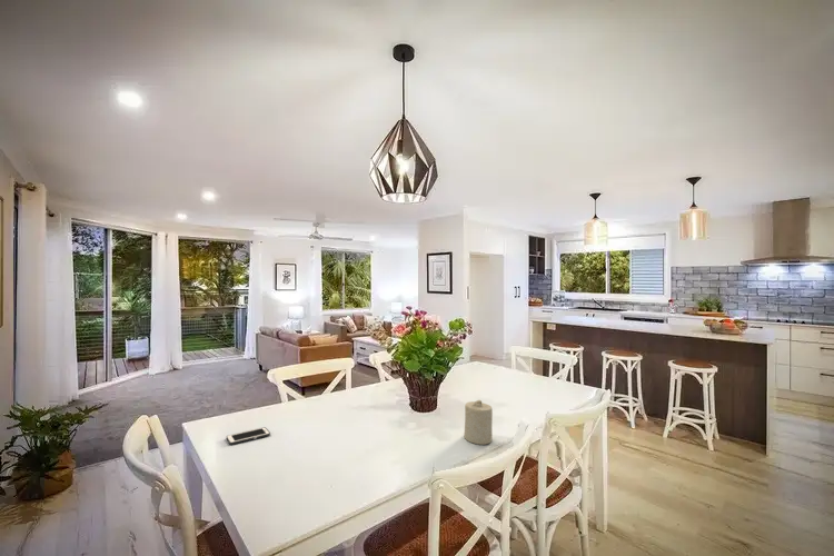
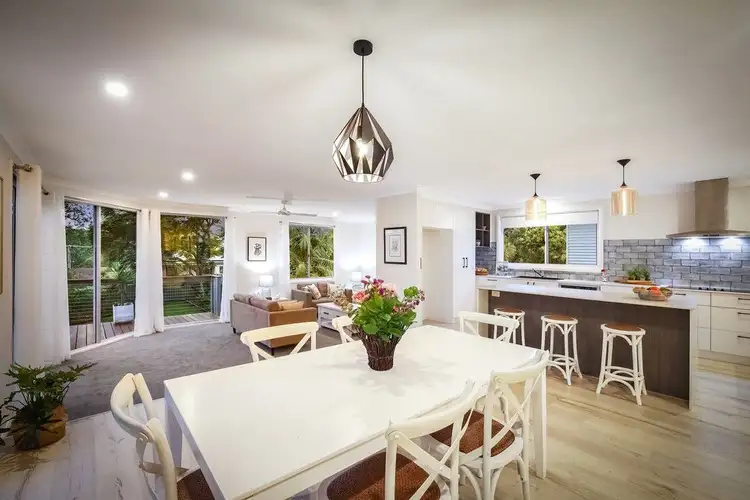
- cell phone (248, 435)
- candle (477, 418)
